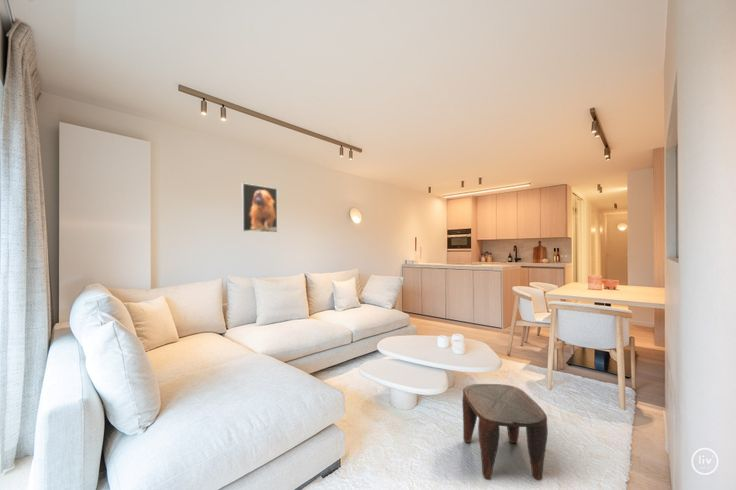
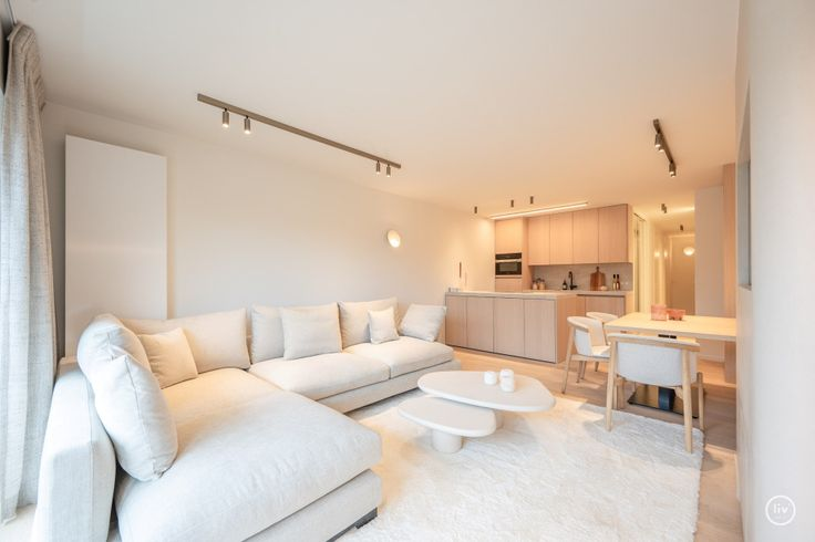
- stool (498, 428)
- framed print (260, 209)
